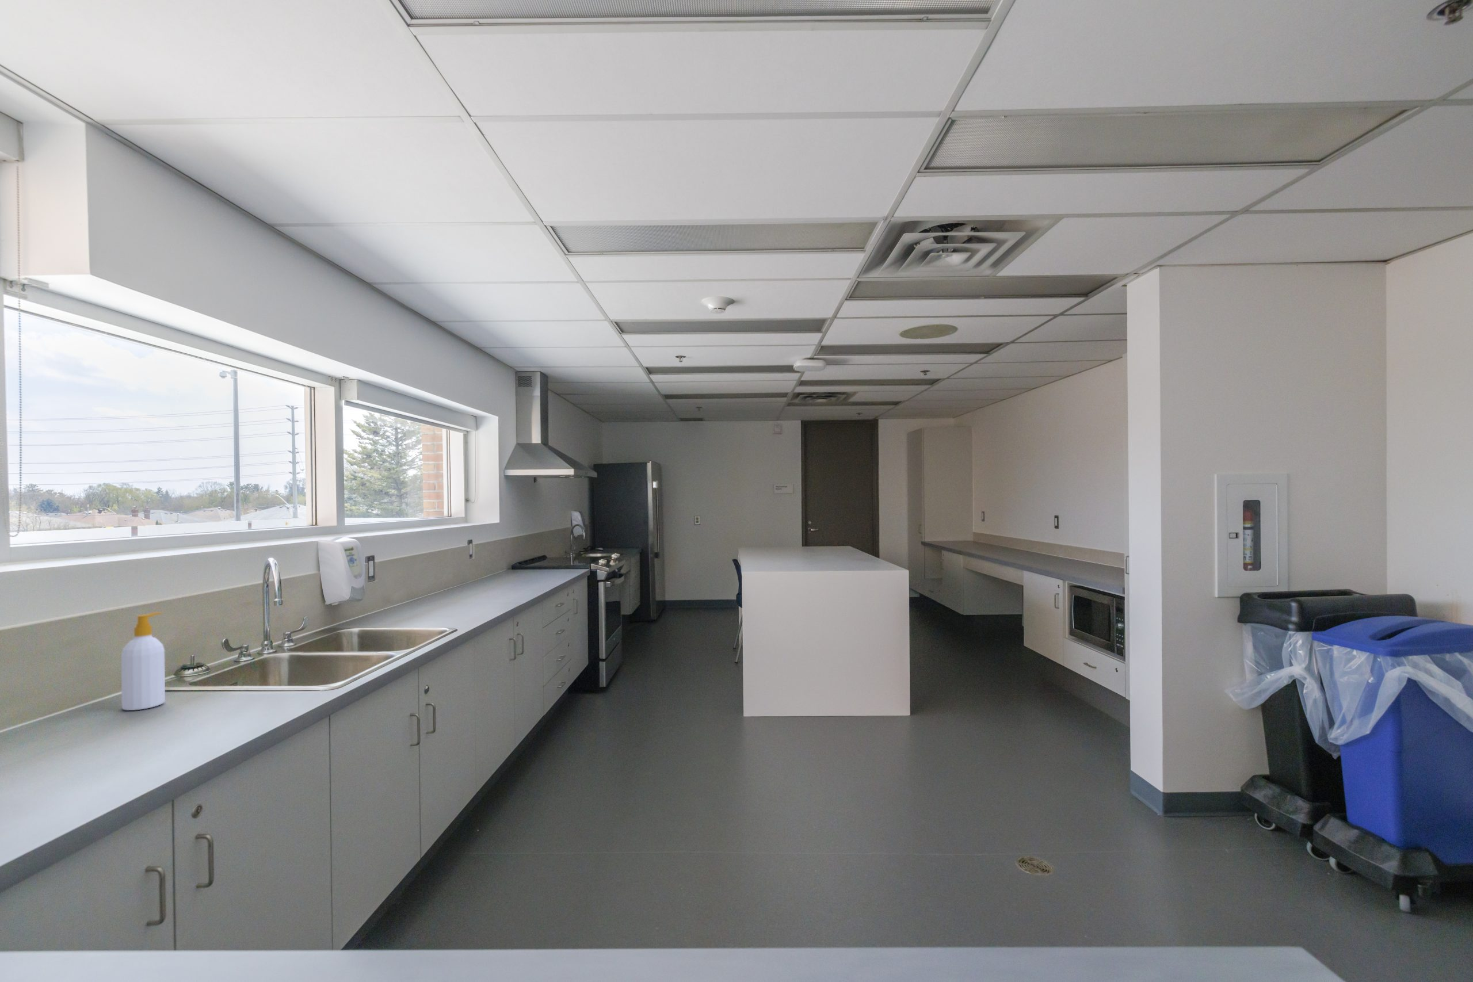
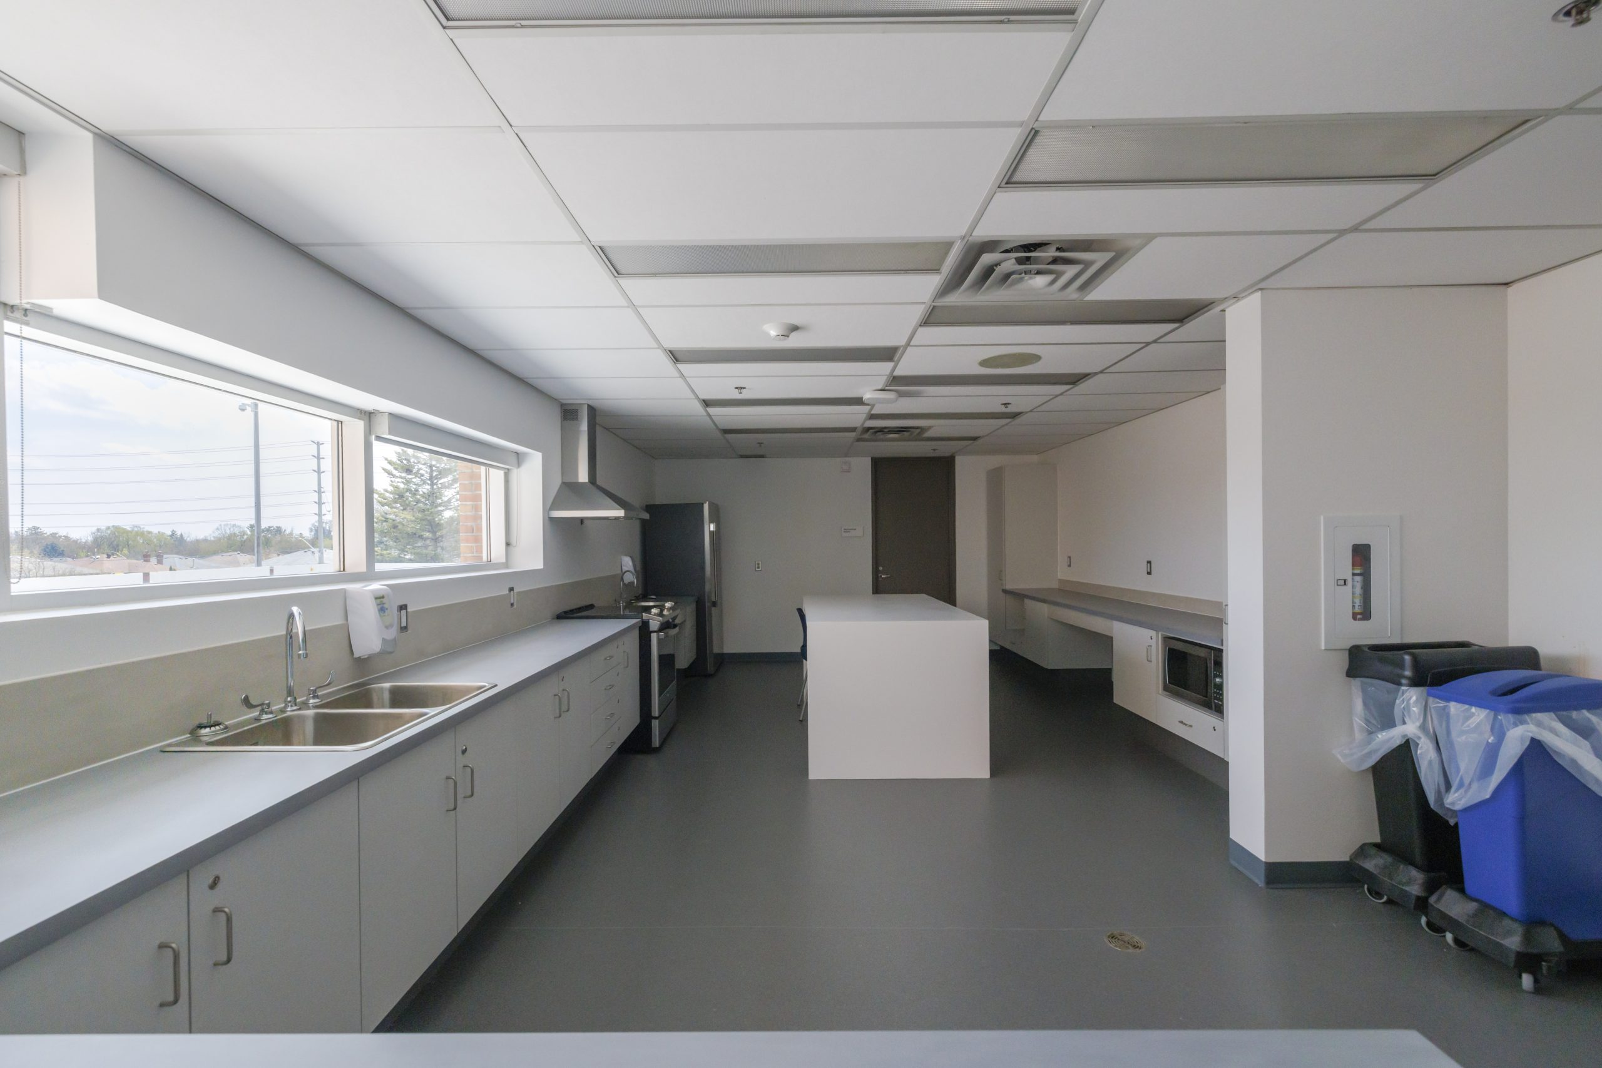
- soap bottle (145, 660)
